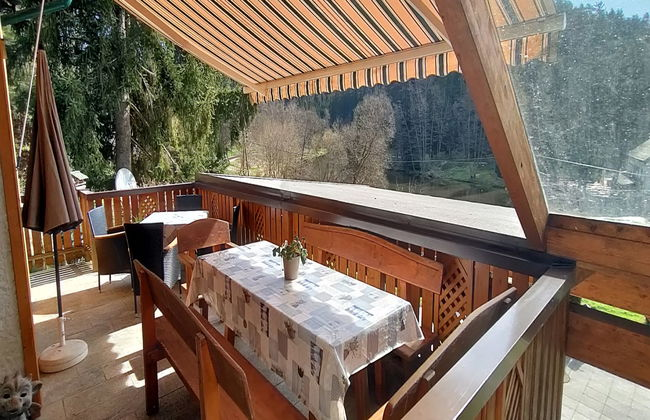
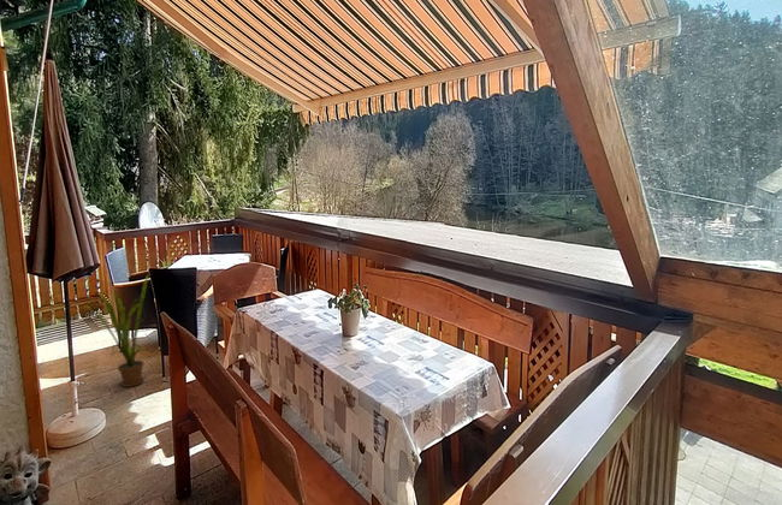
+ house plant (120, 333)
